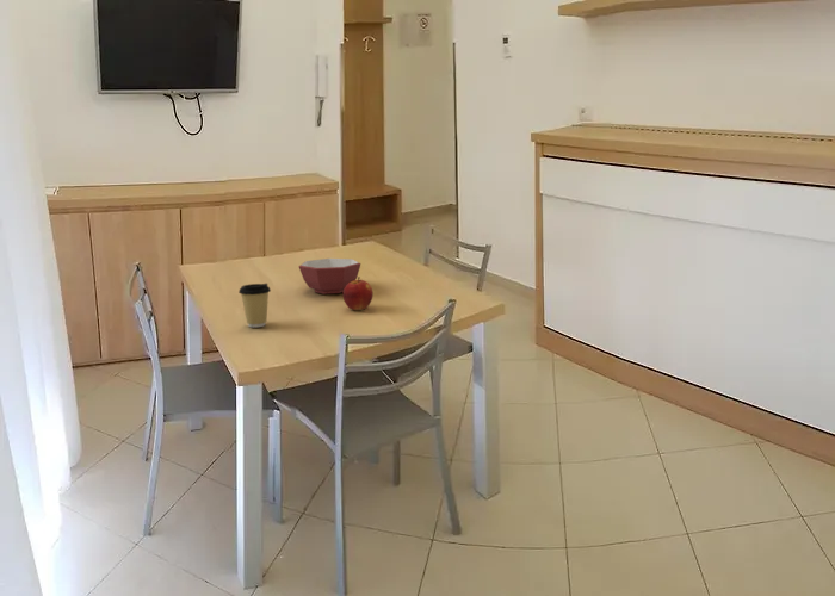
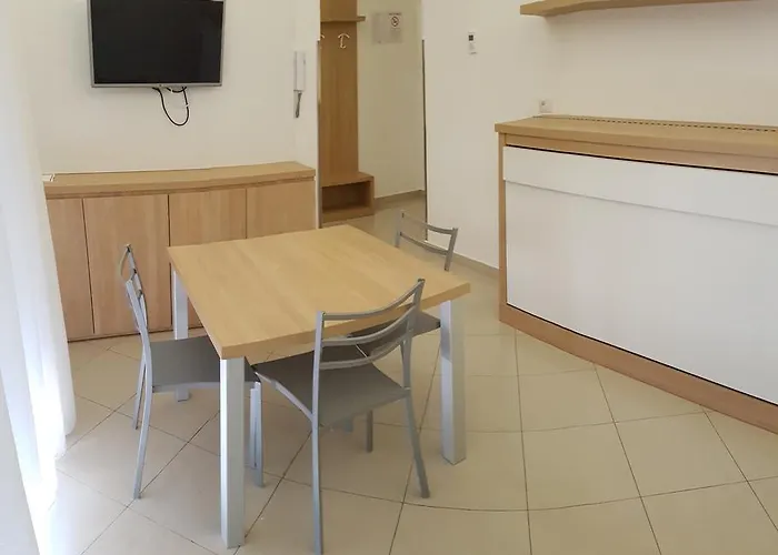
- coffee cup (255, 304)
- bowl (330, 277)
- apple (357, 292)
